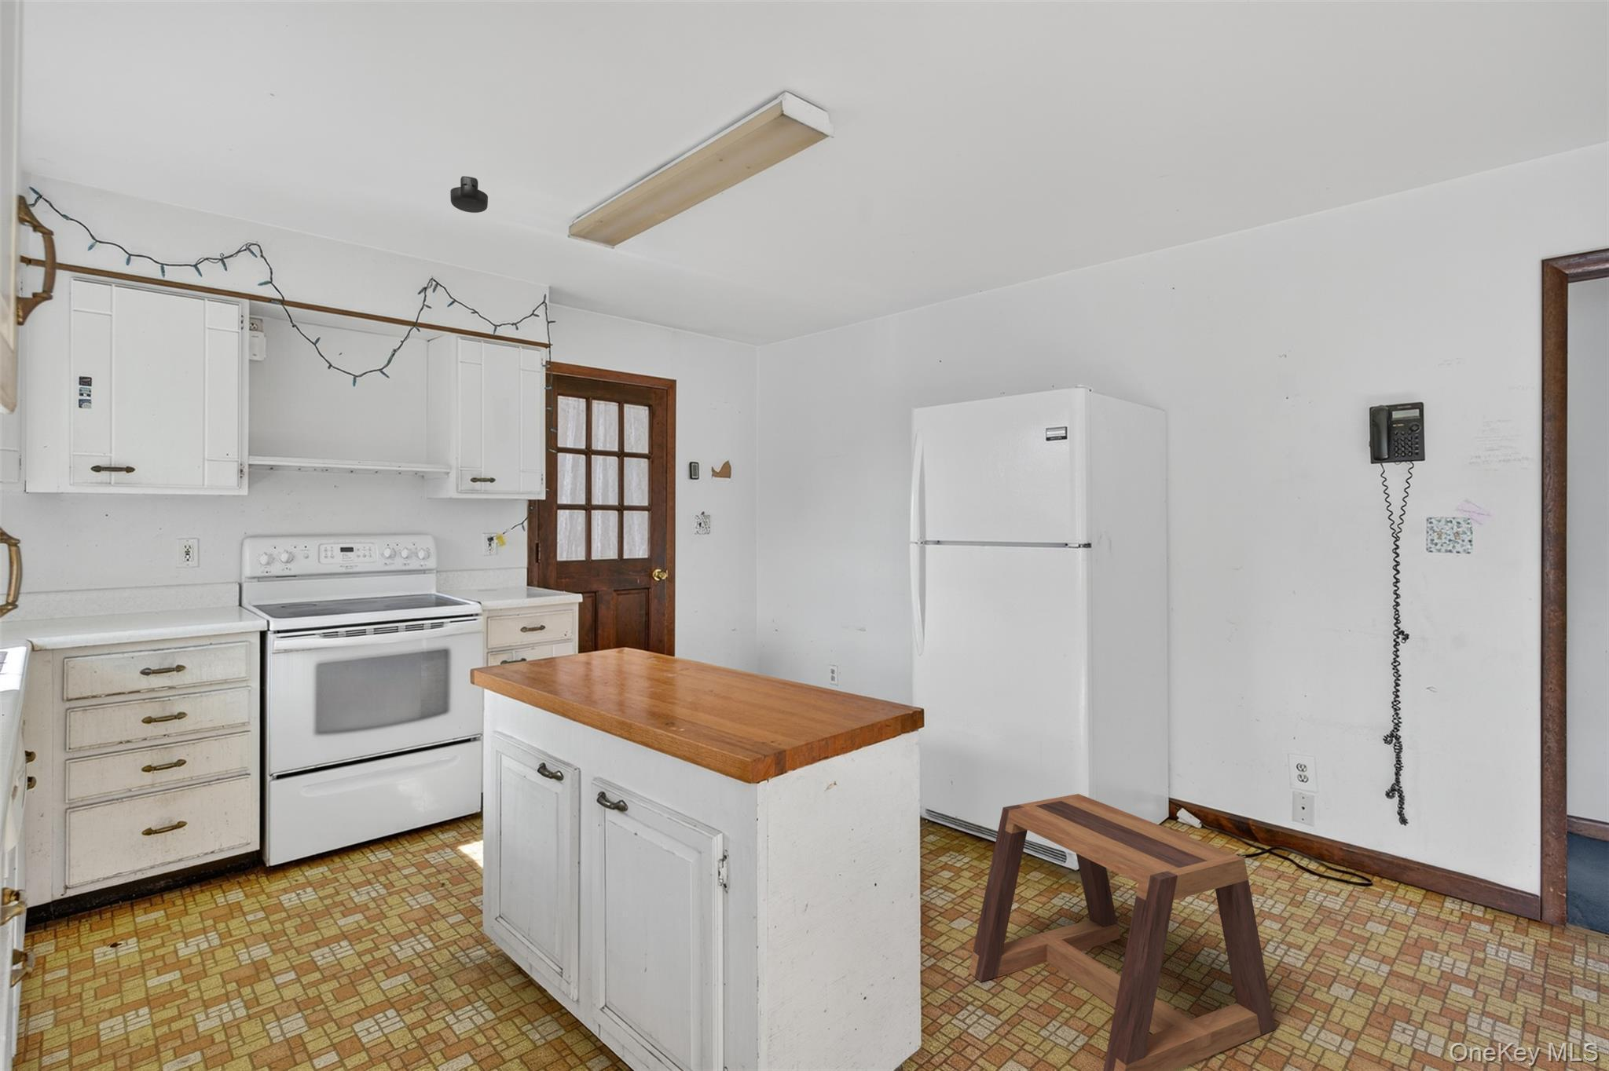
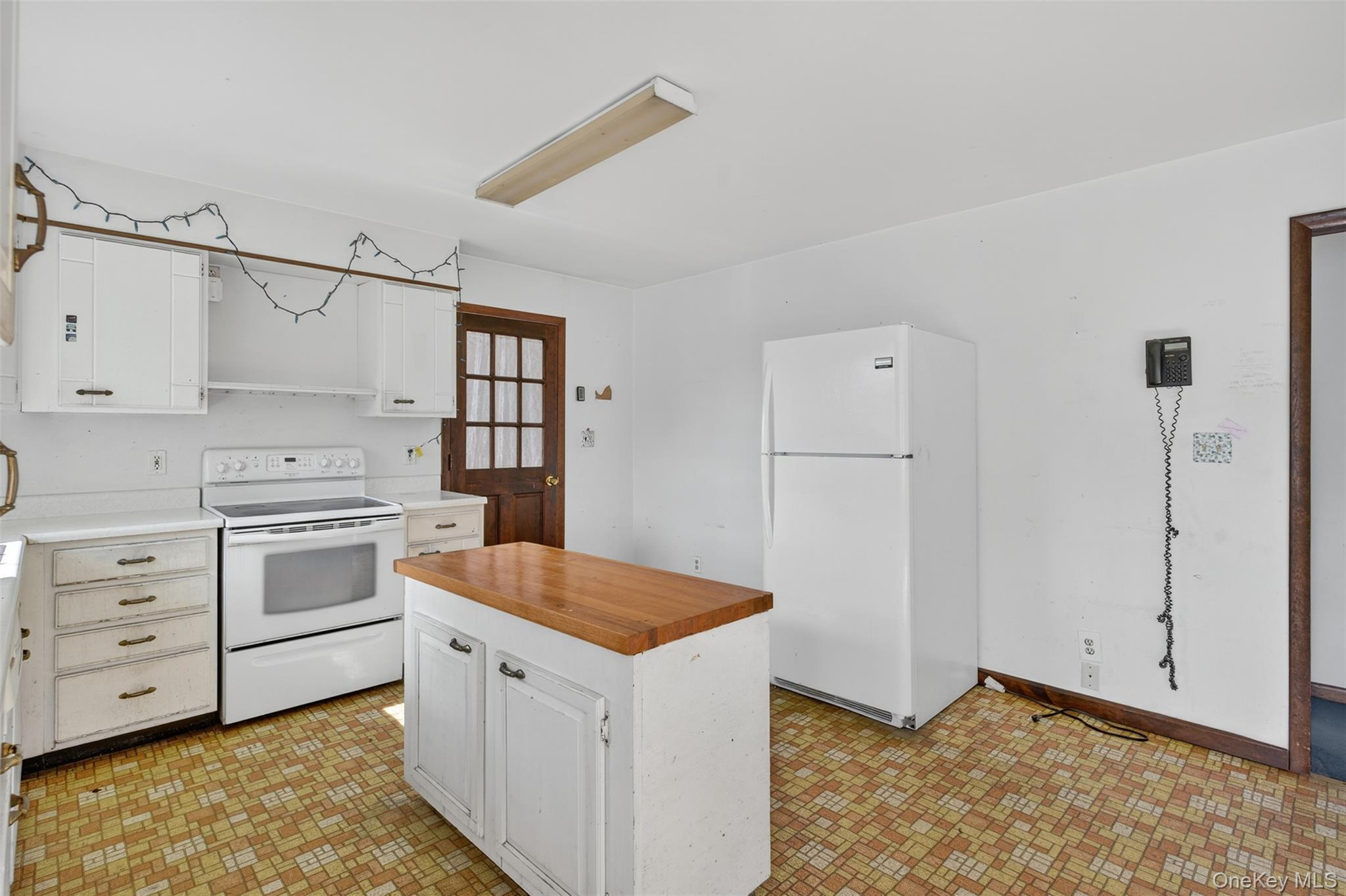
- stool (1113, 914)
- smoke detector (469, 194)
